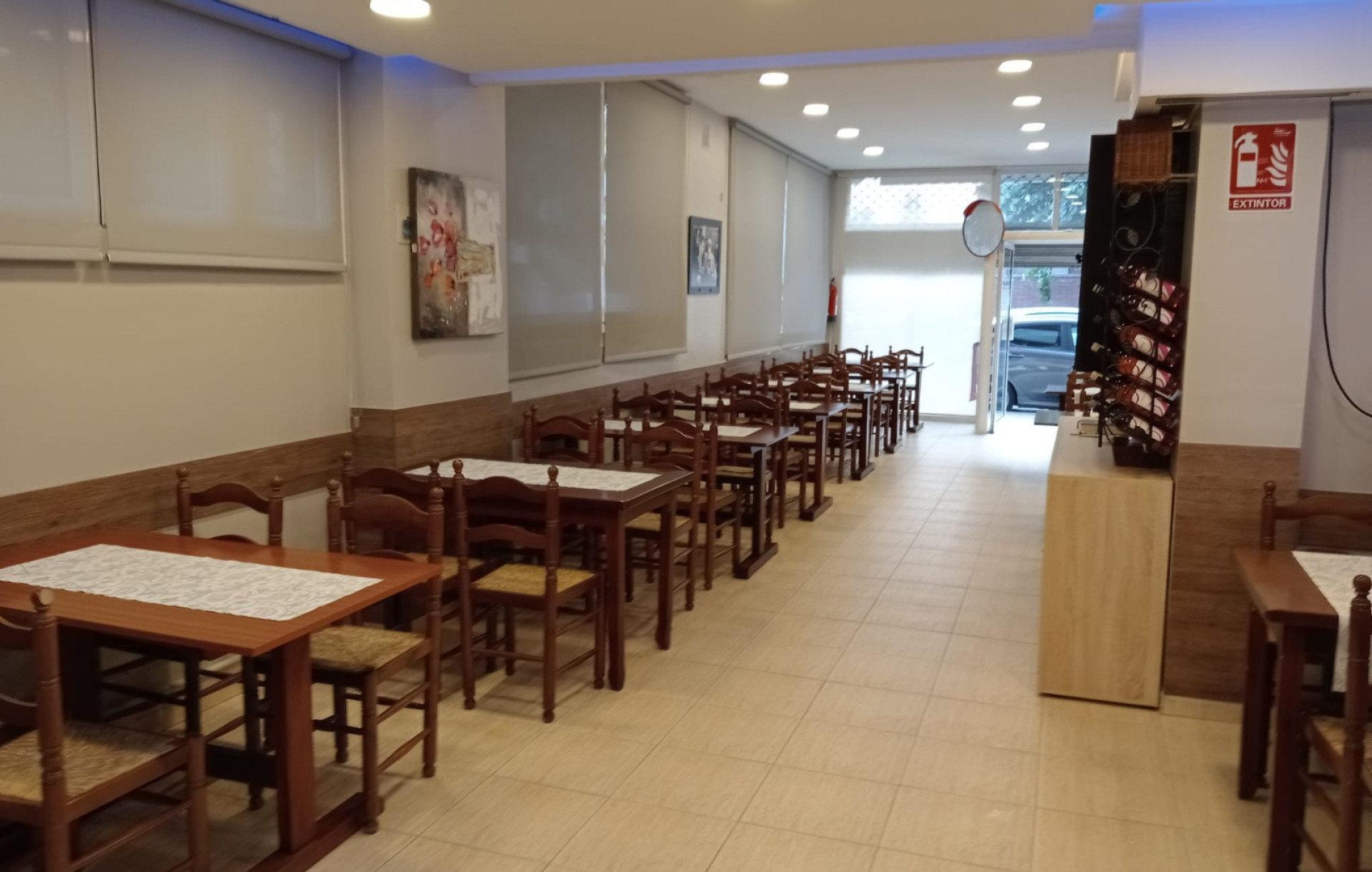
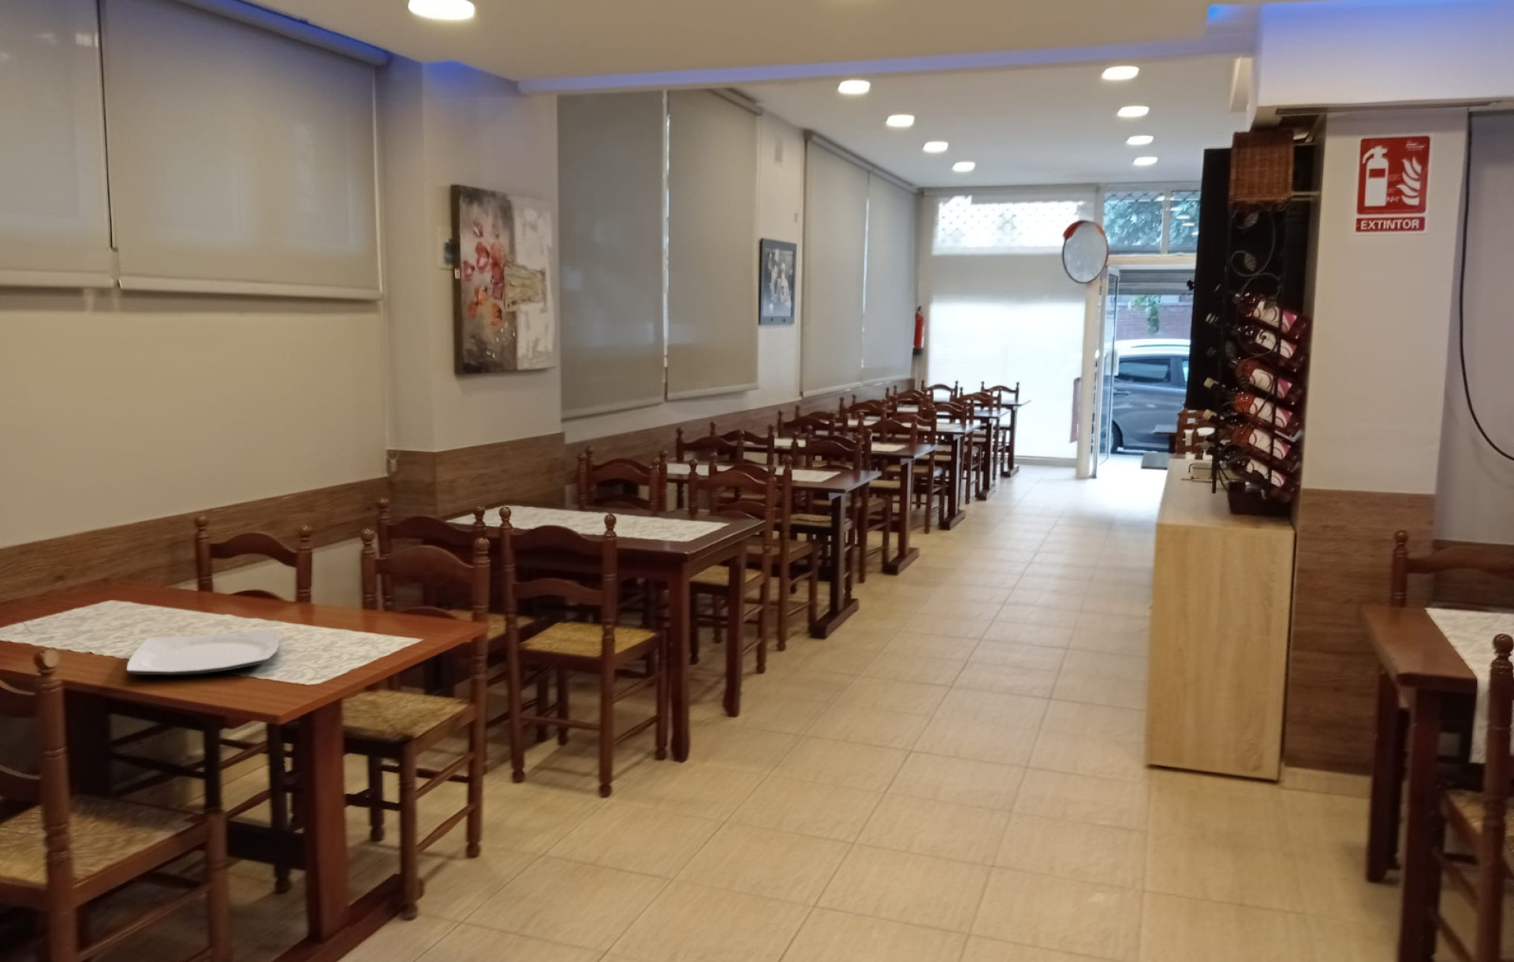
+ plate (206, 654)
